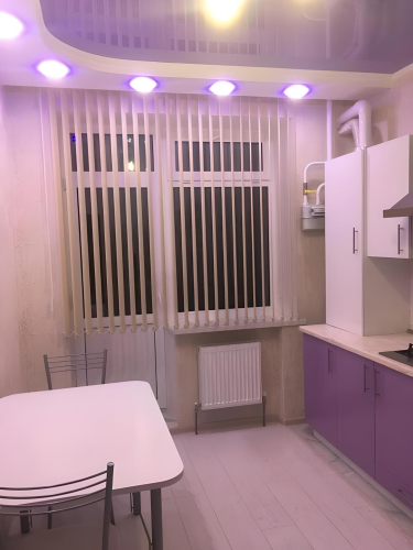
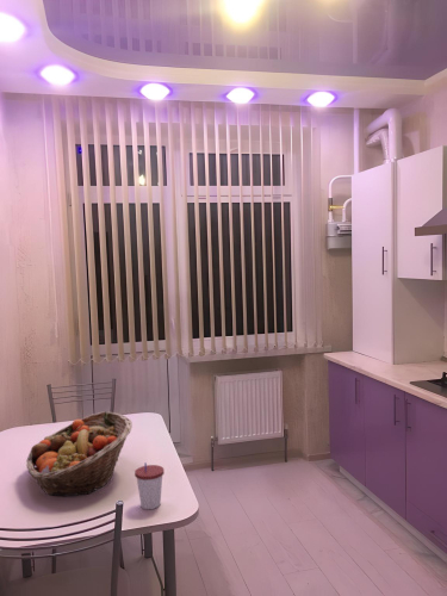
+ fruit basket (80, 451)
+ cup (149, 483)
